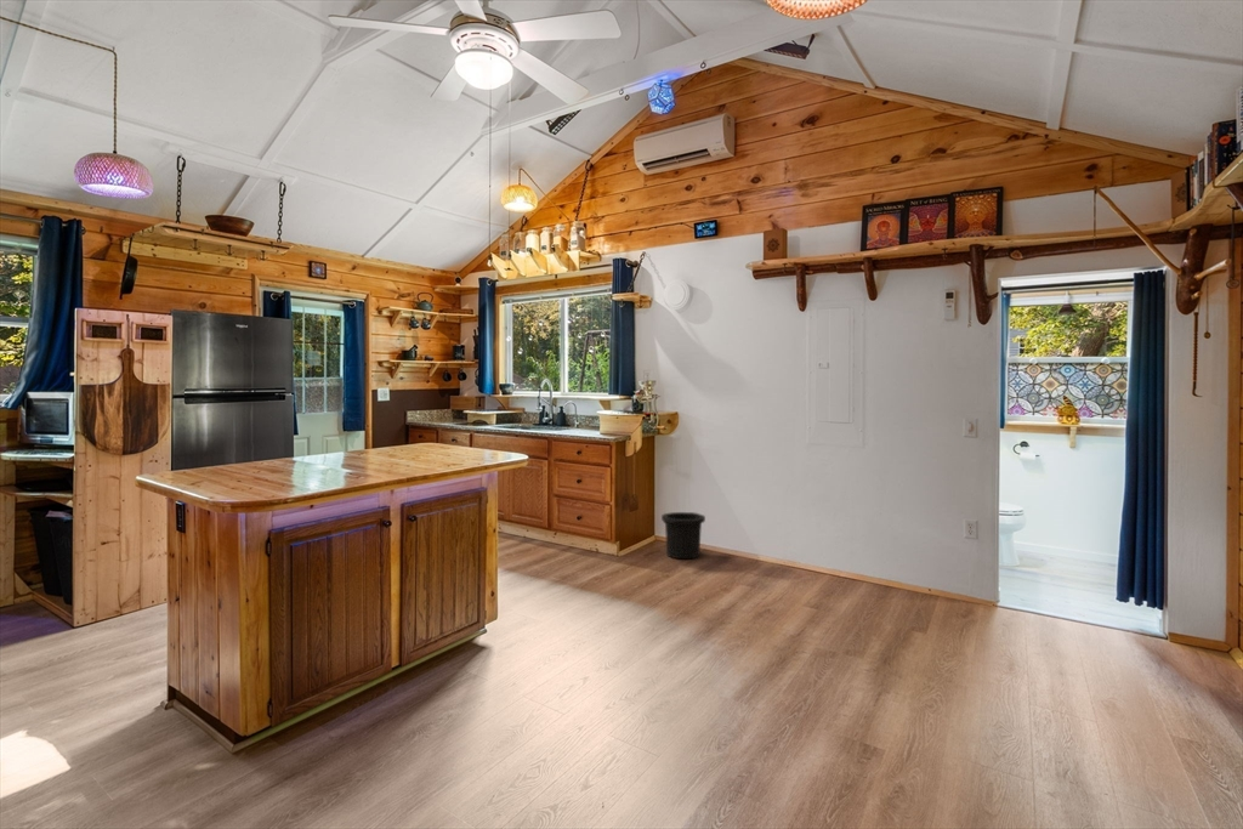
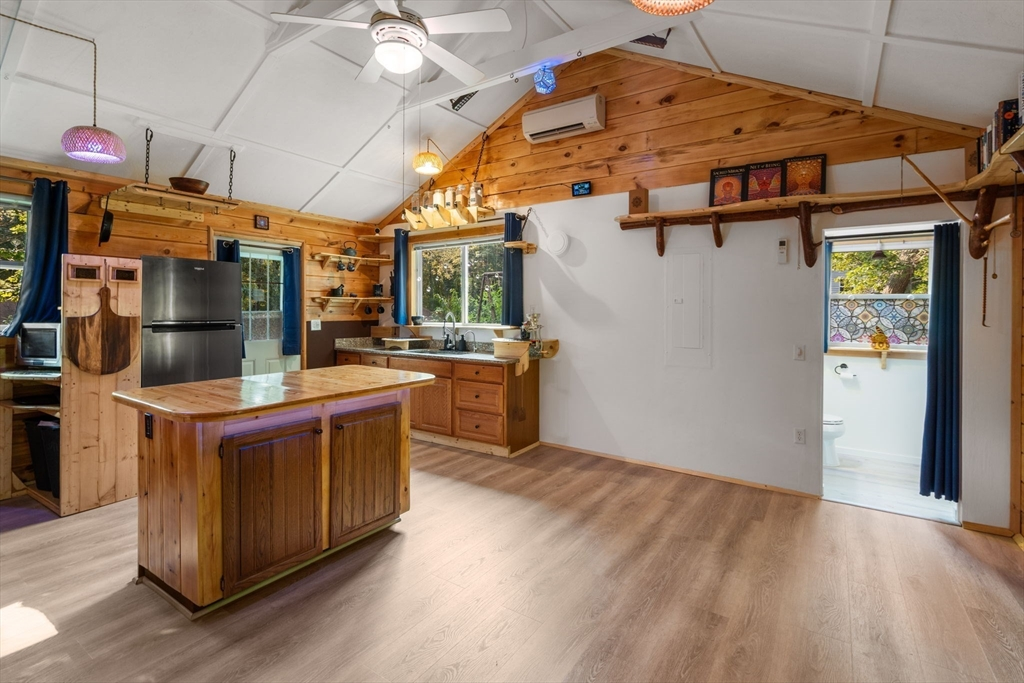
- trash can (682, 535)
